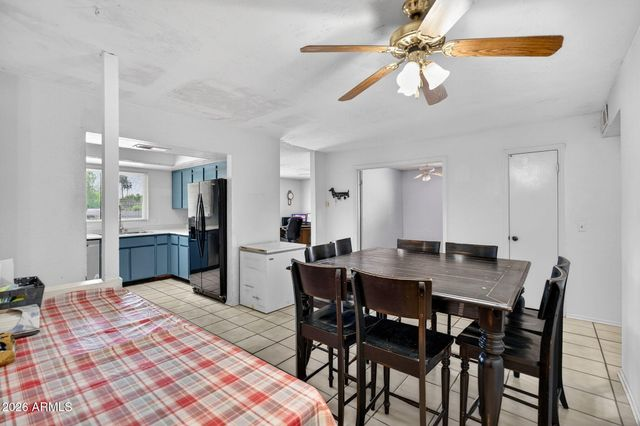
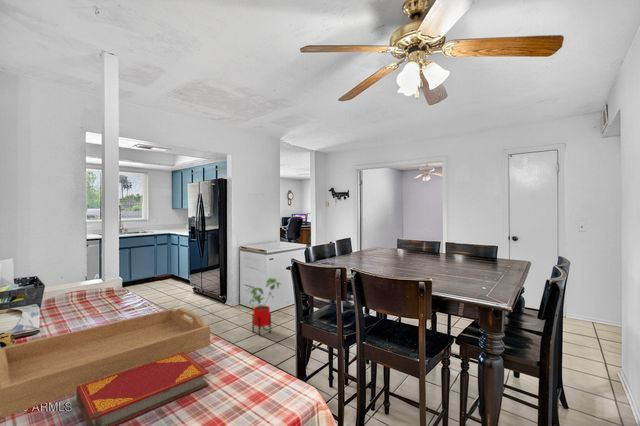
+ house plant (263, 305)
+ serving tray (112, 343)
+ hardback book (145, 385)
